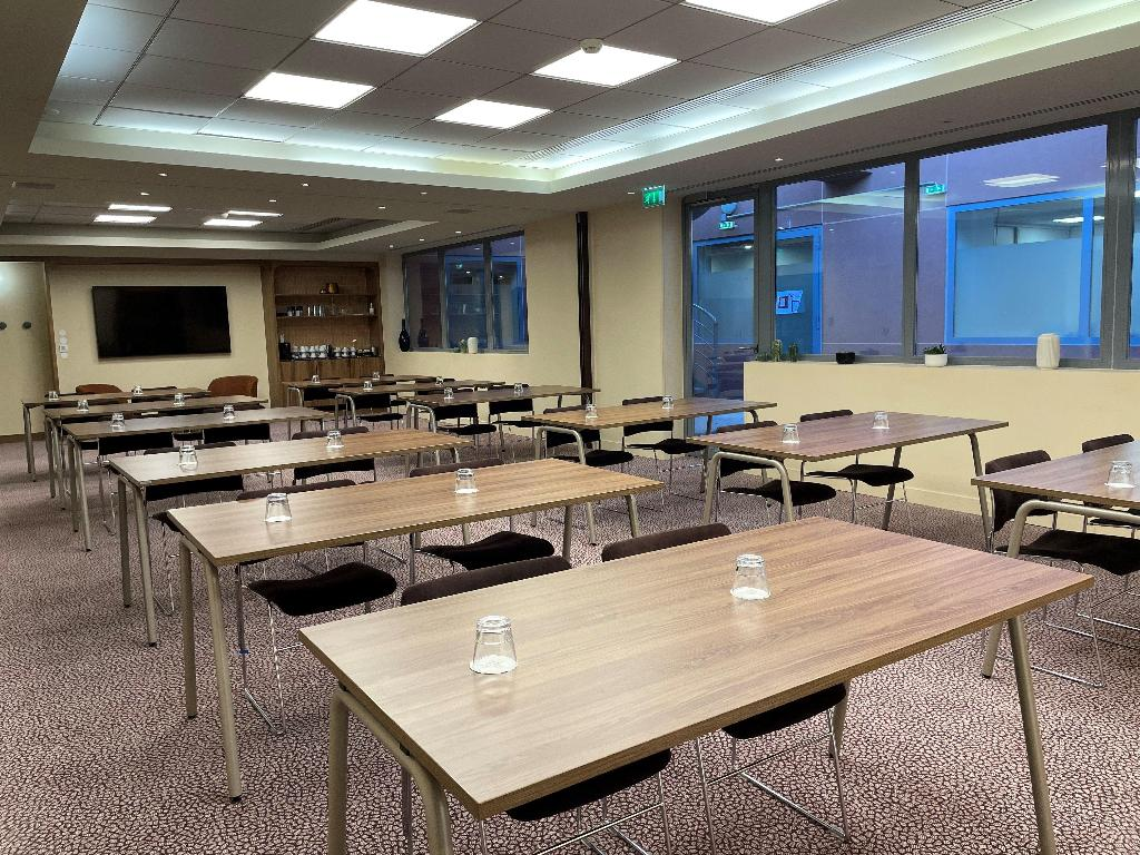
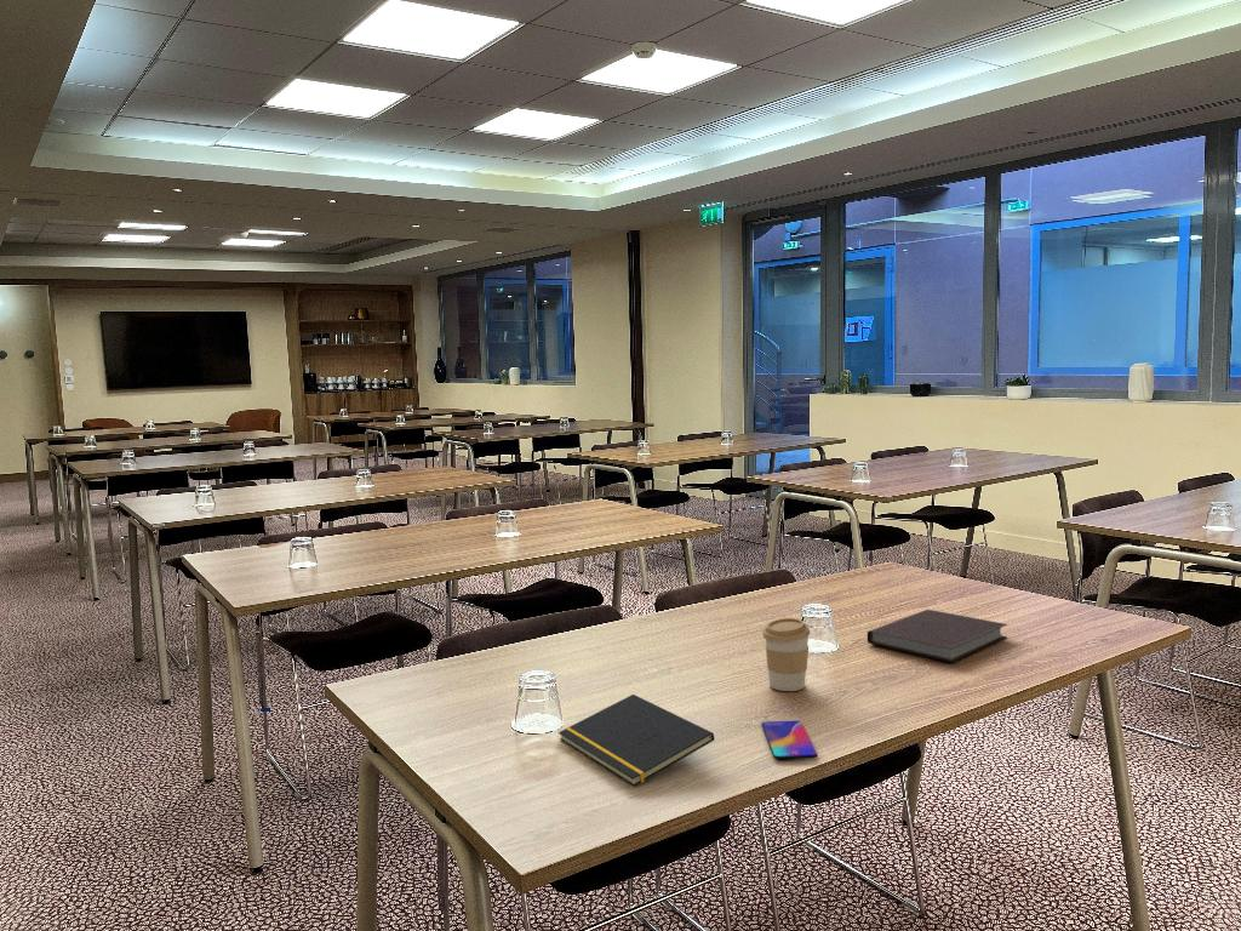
+ notebook (937, 633)
+ coffee cup (787, 653)
+ notepad (634, 736)
+ smartphone (788, 738)
